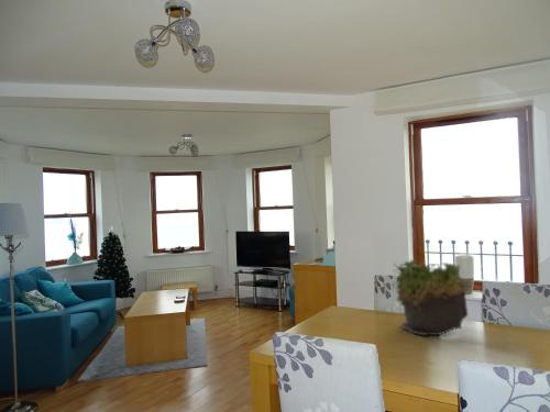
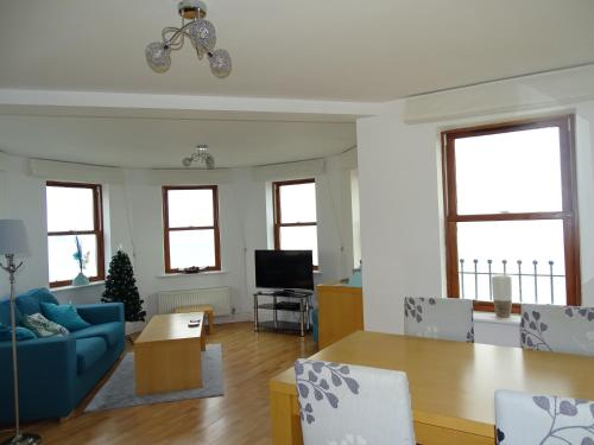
- plant (424, 297)
